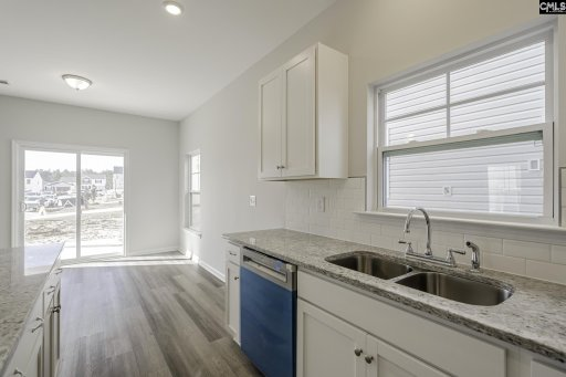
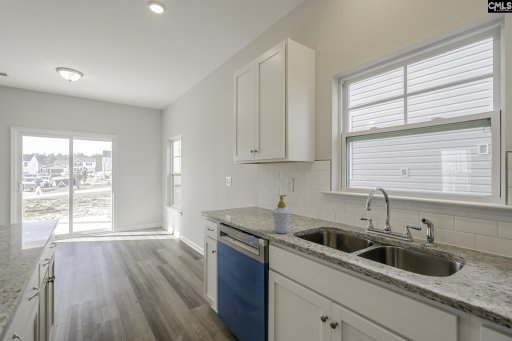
+ soap bottle (281, 213)
